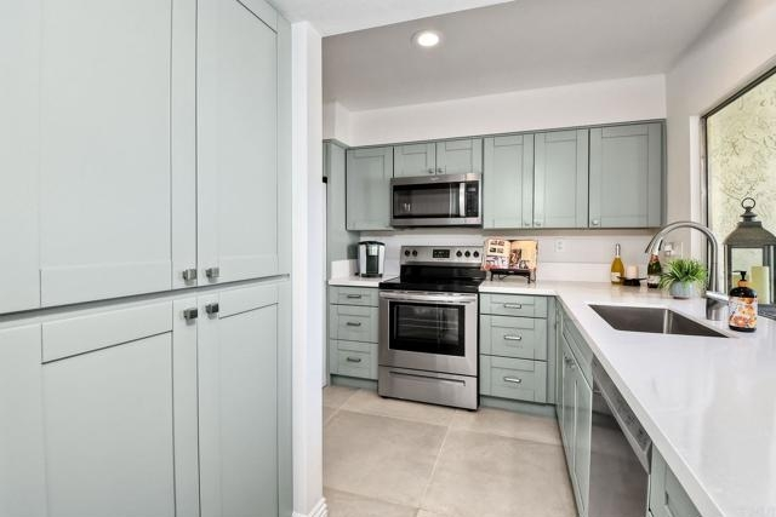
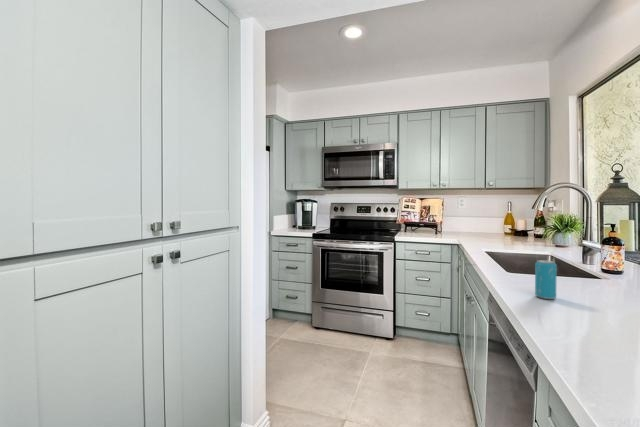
+ beverage can (545, 279)
